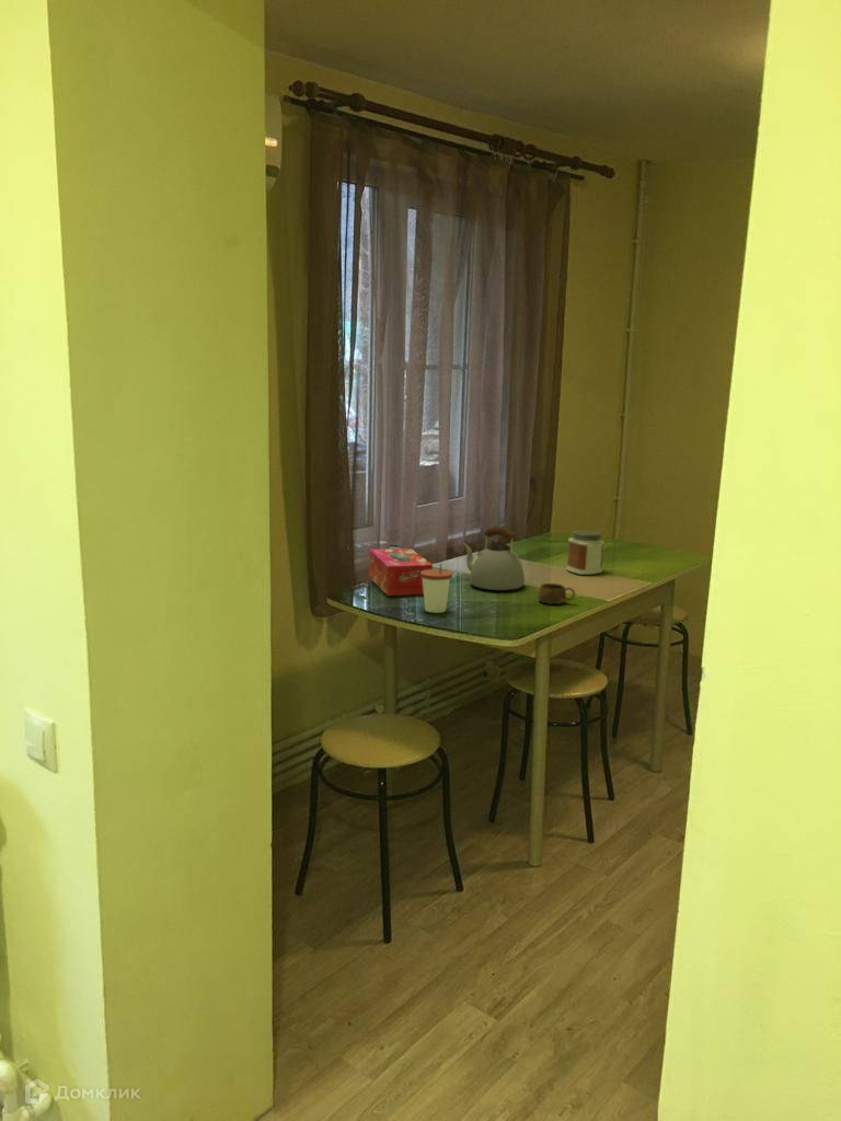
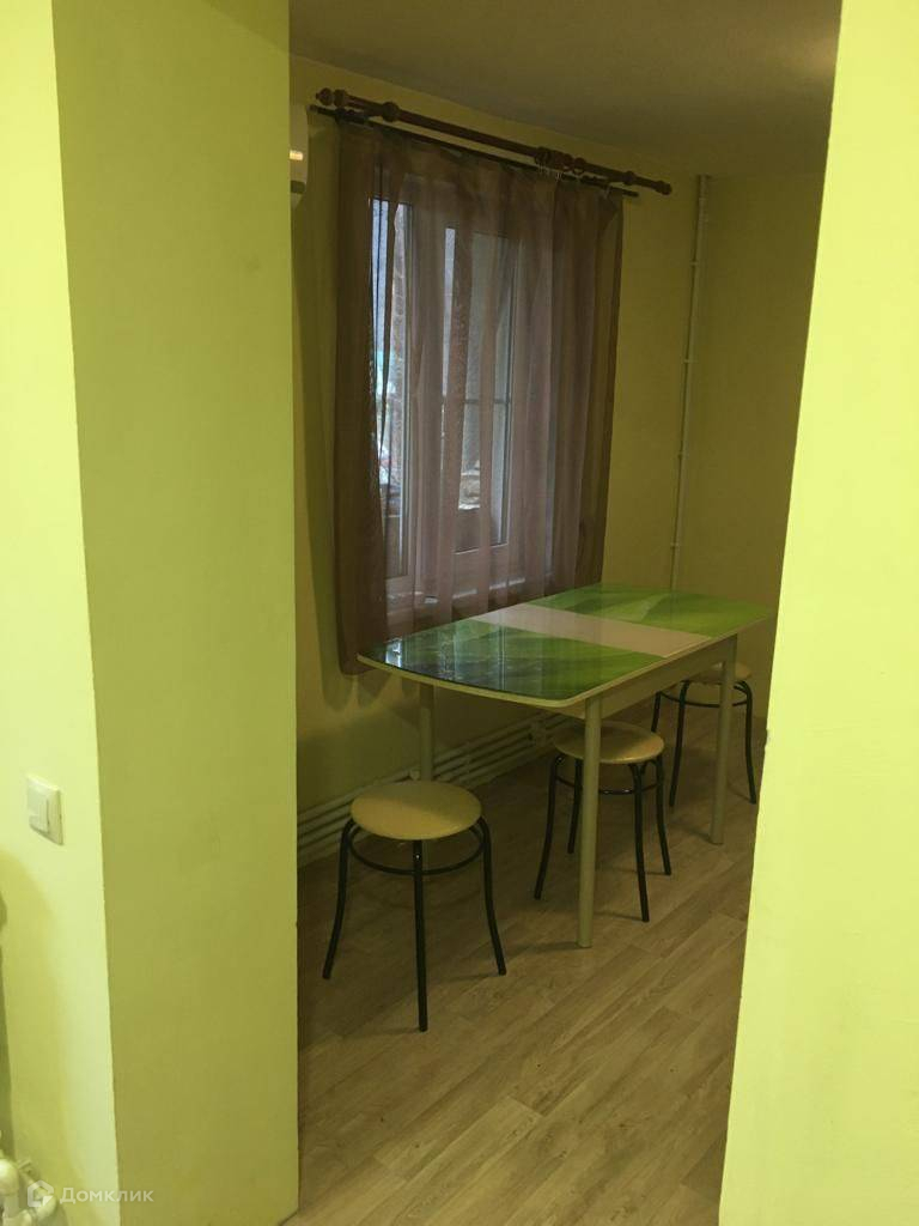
- jar (585, 551)
- cup (436, 587)
- kettle (491, 554)
- cup (555, 593)
- tissue box (399, 570)
